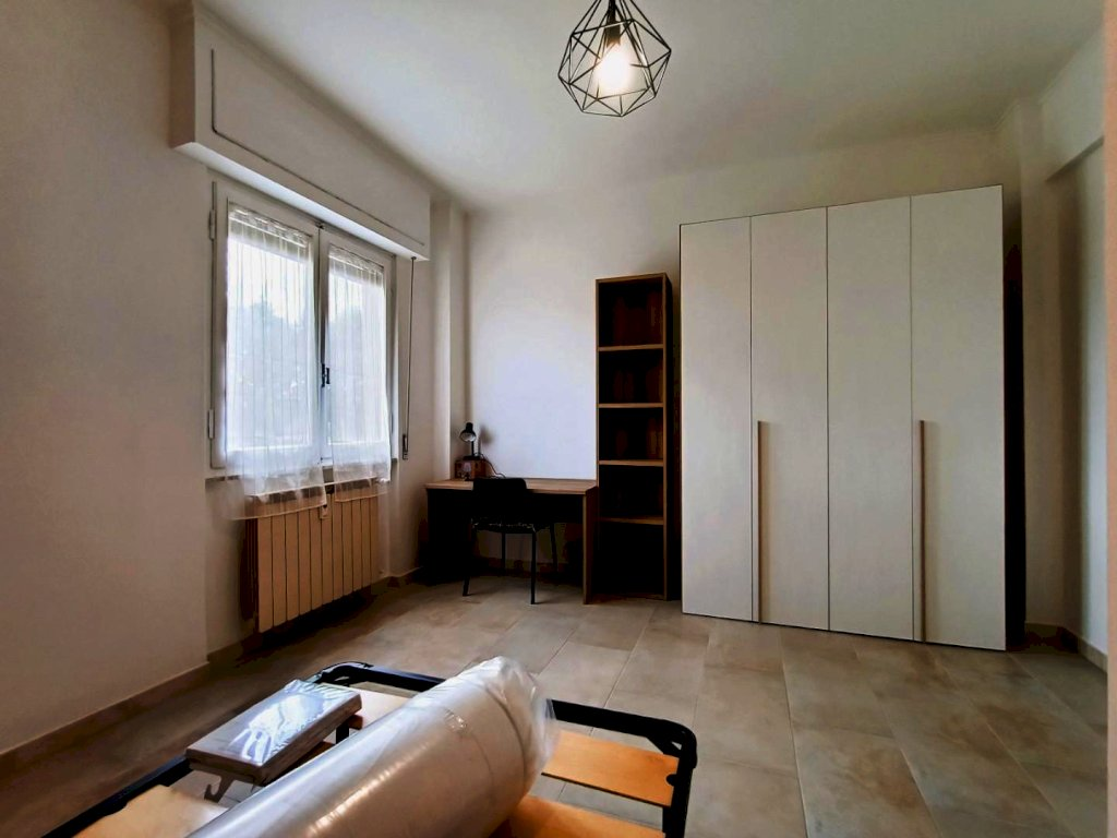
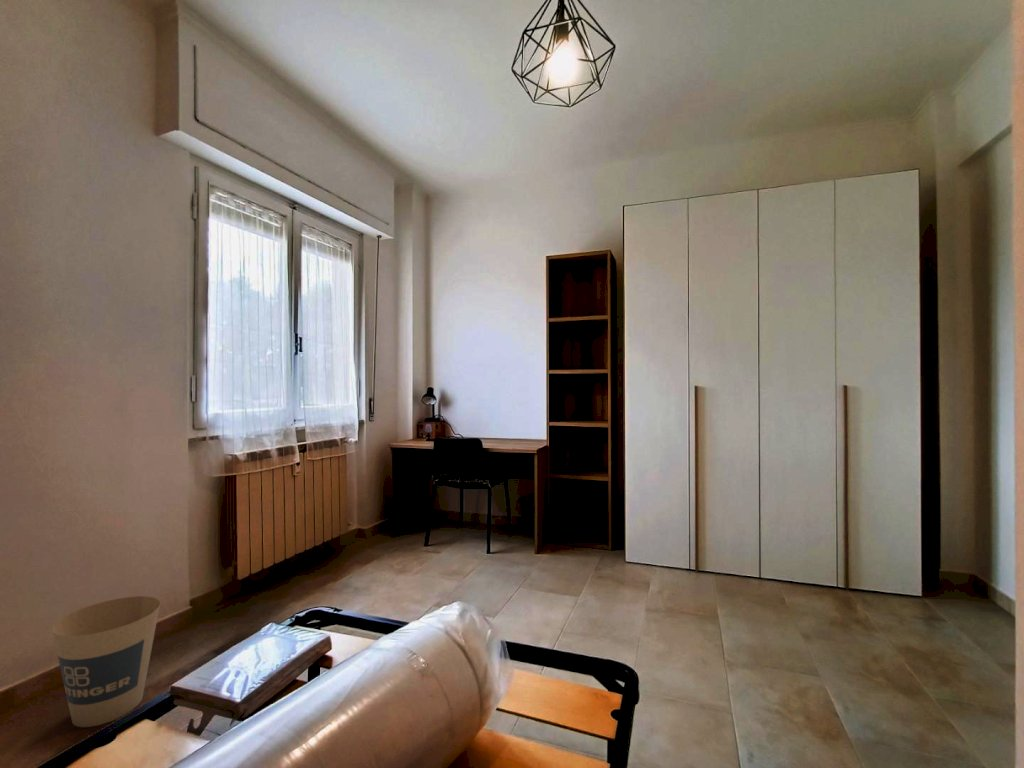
+ trash can (108, 661)
